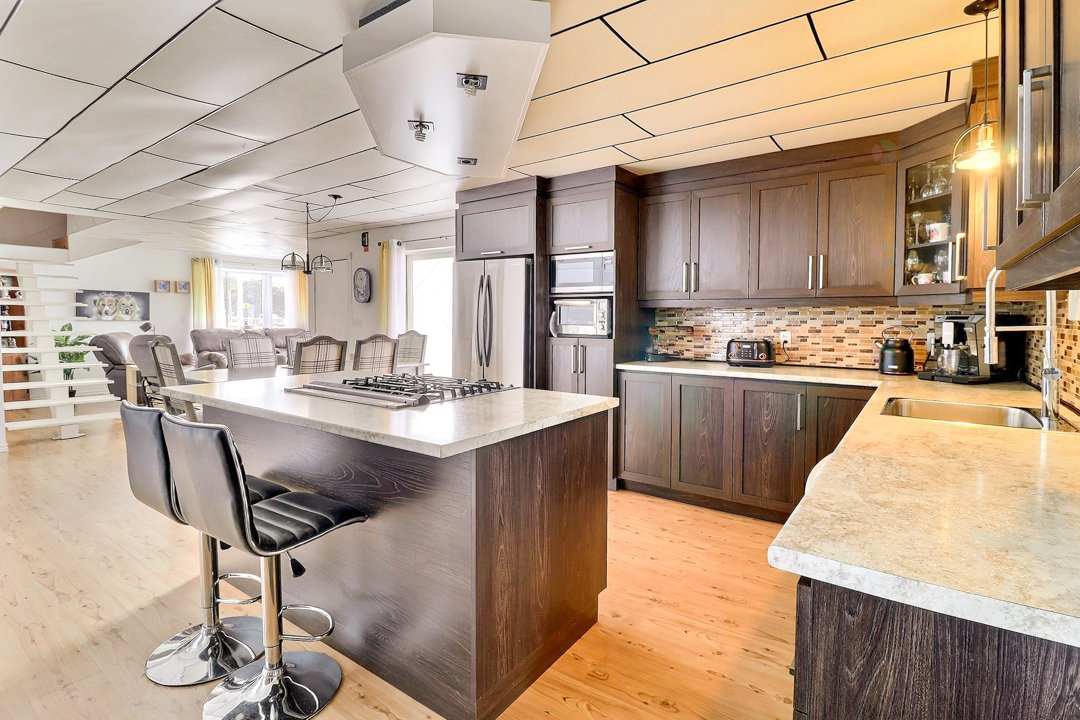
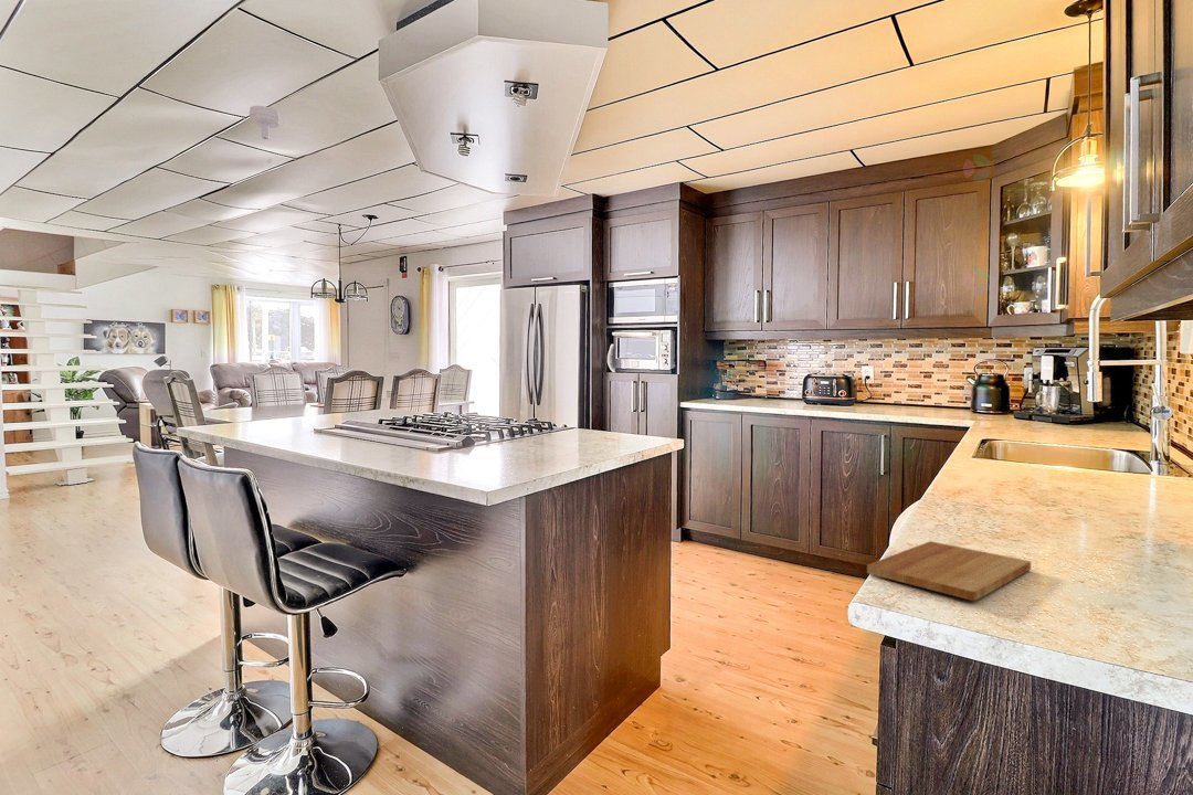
+ cutting board (949, 566)
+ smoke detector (264, 124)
